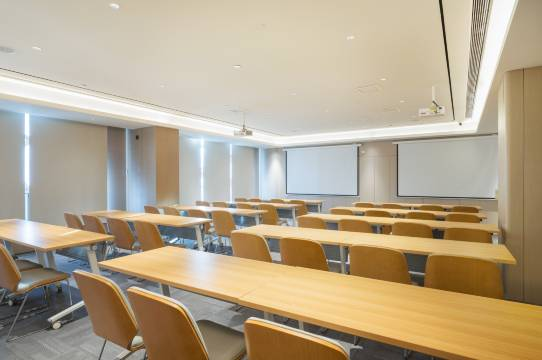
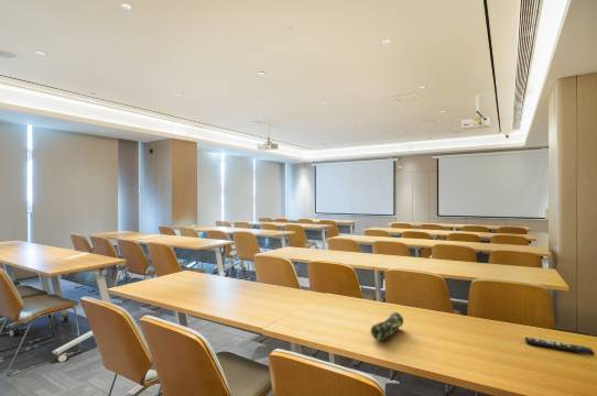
+ remote control (557, 345)
+ pencil case (388, 326)
